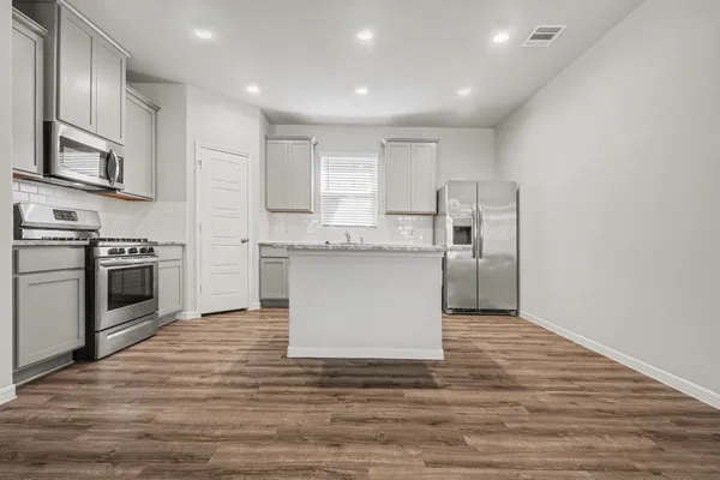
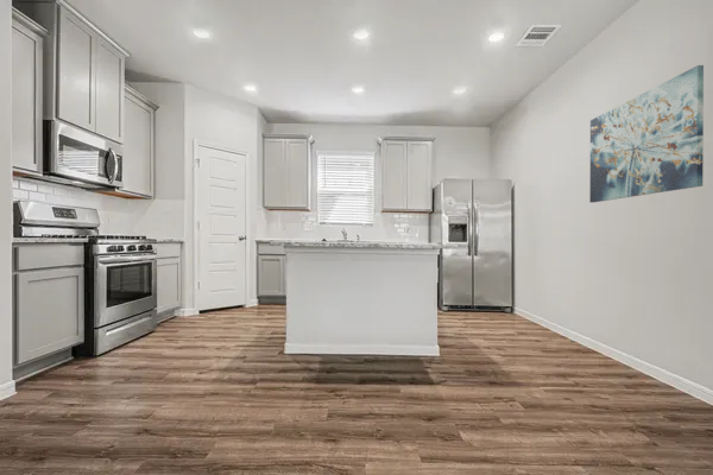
+ wall art (636, 146)
